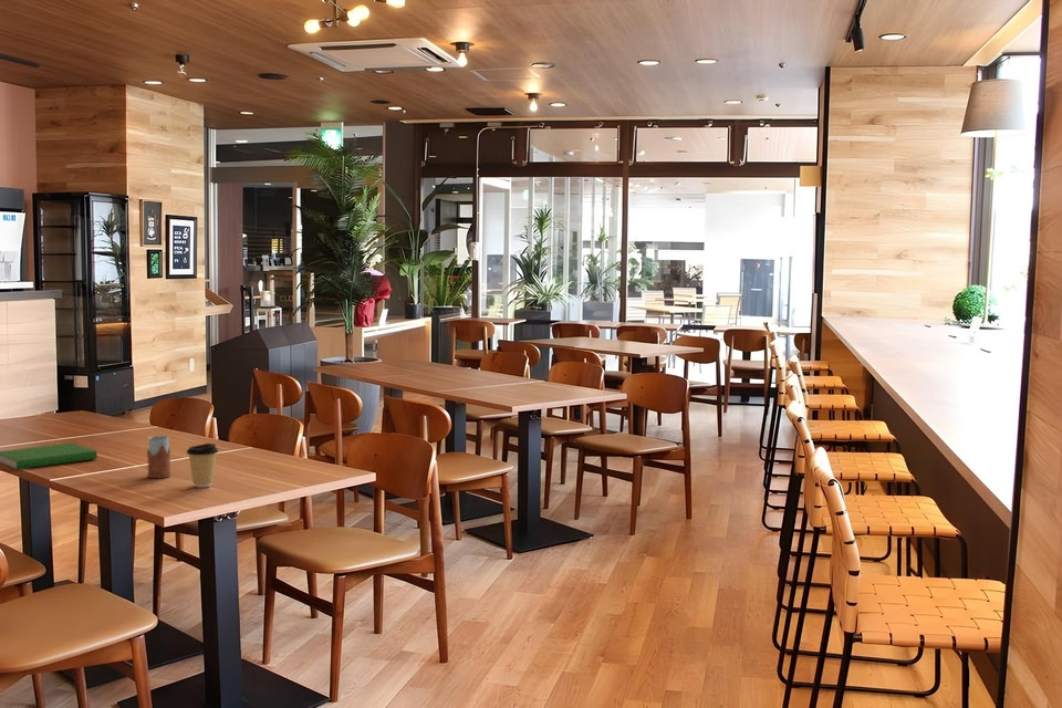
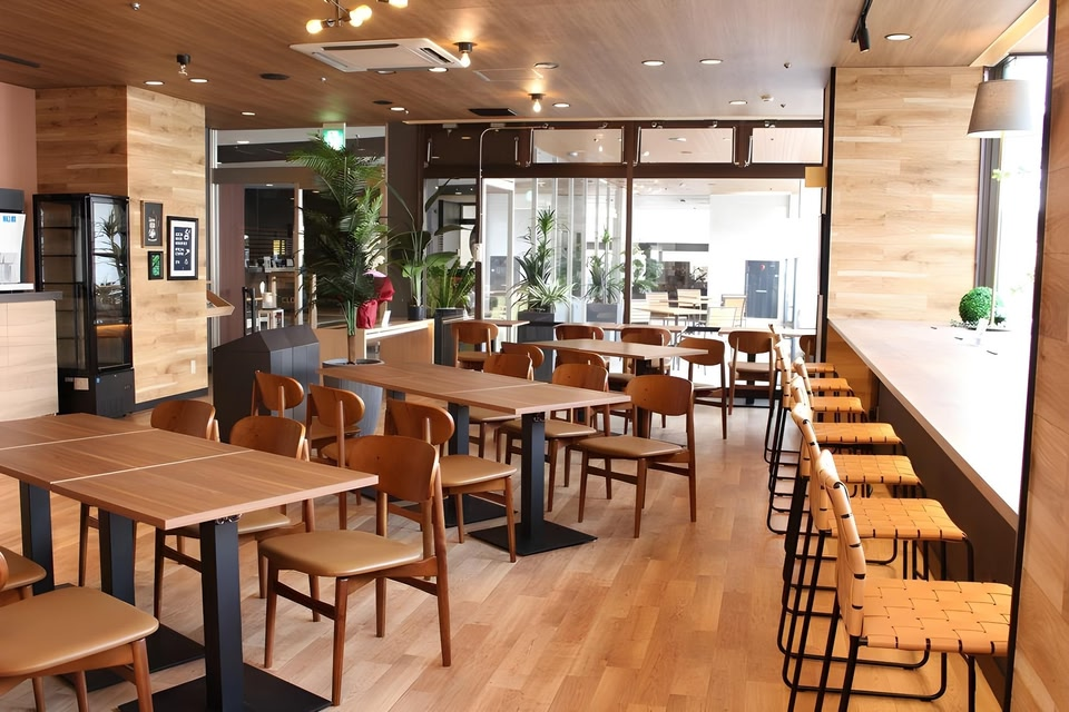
- drinking glass (157, 456)
- coffee cup (202, 465)
- hardcover book (45, 456)
